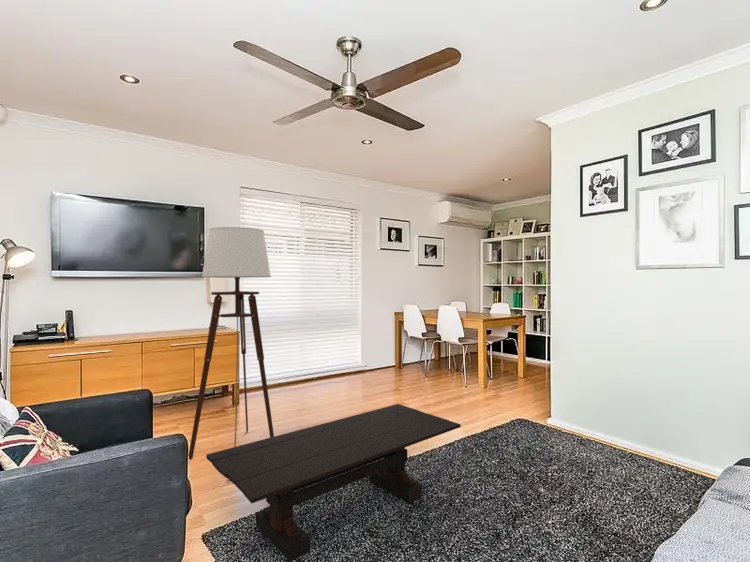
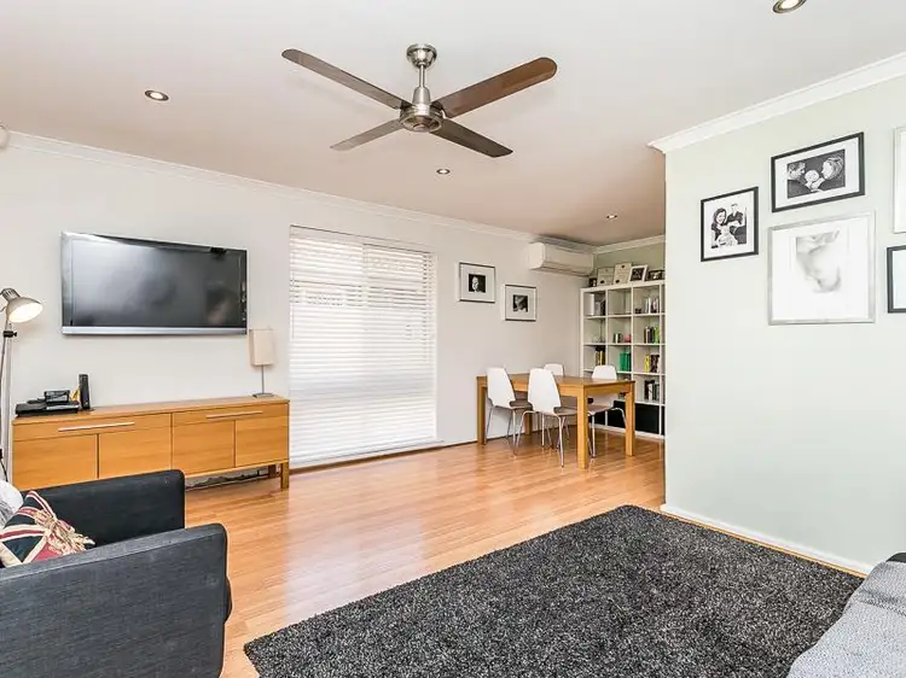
- coffee table (345, 474)
- floor lamp (237, 341)
